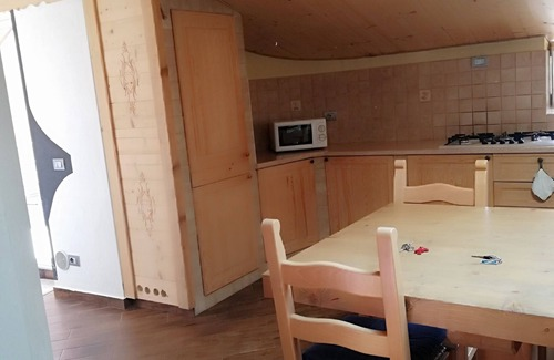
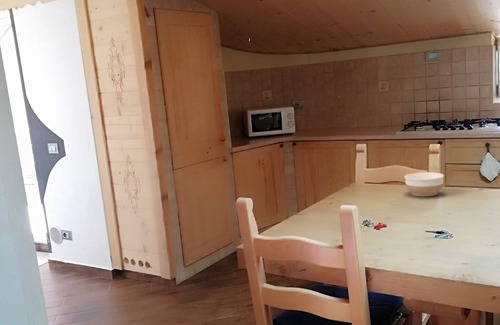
+ bowl (424, 184)
